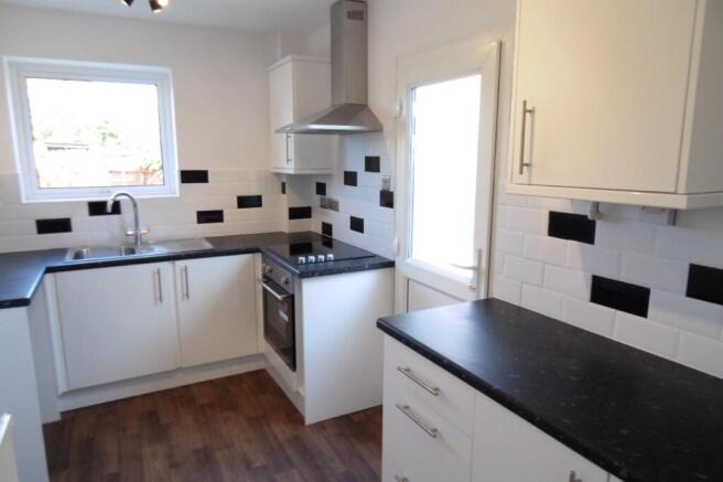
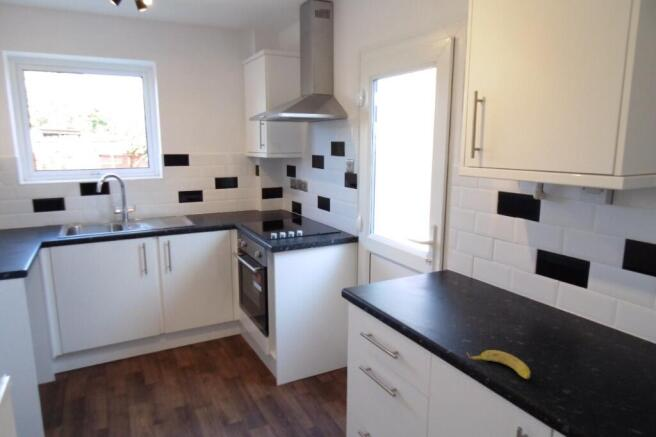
+ banana (500, 362)
